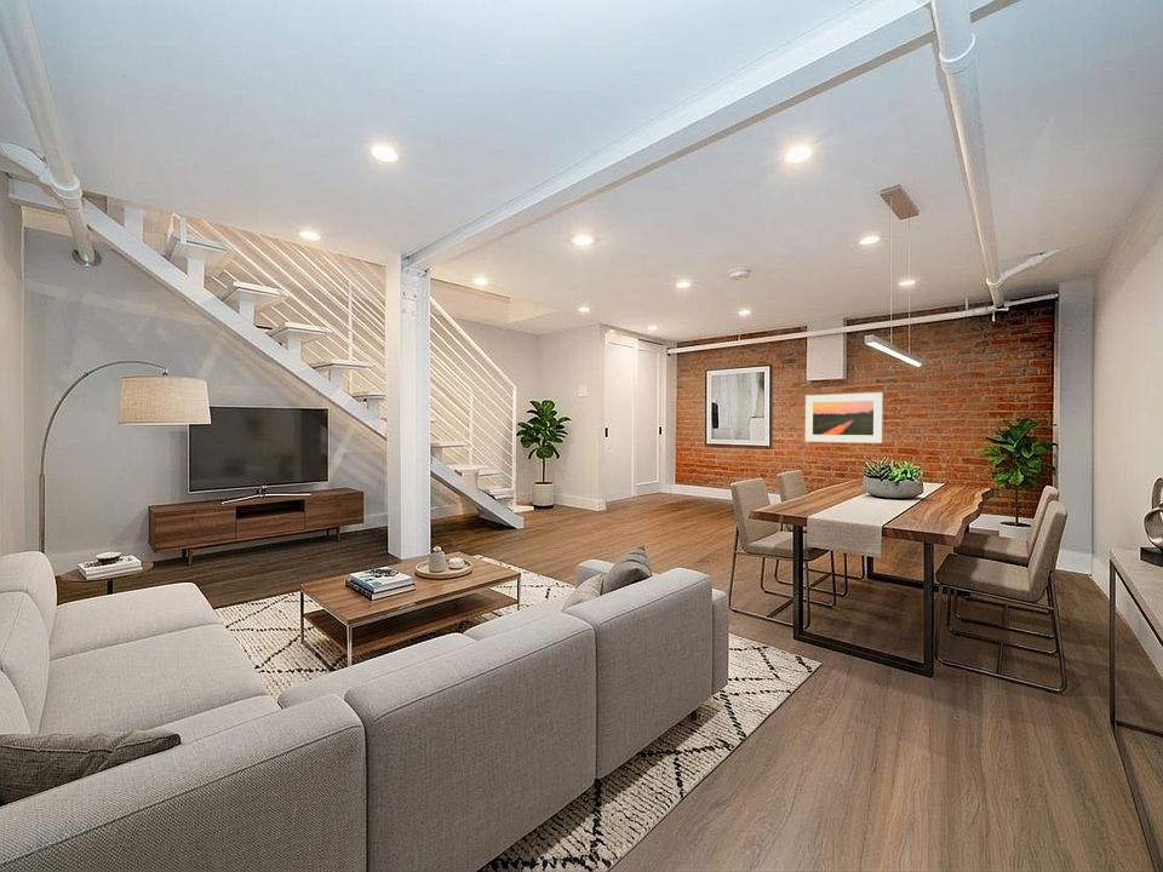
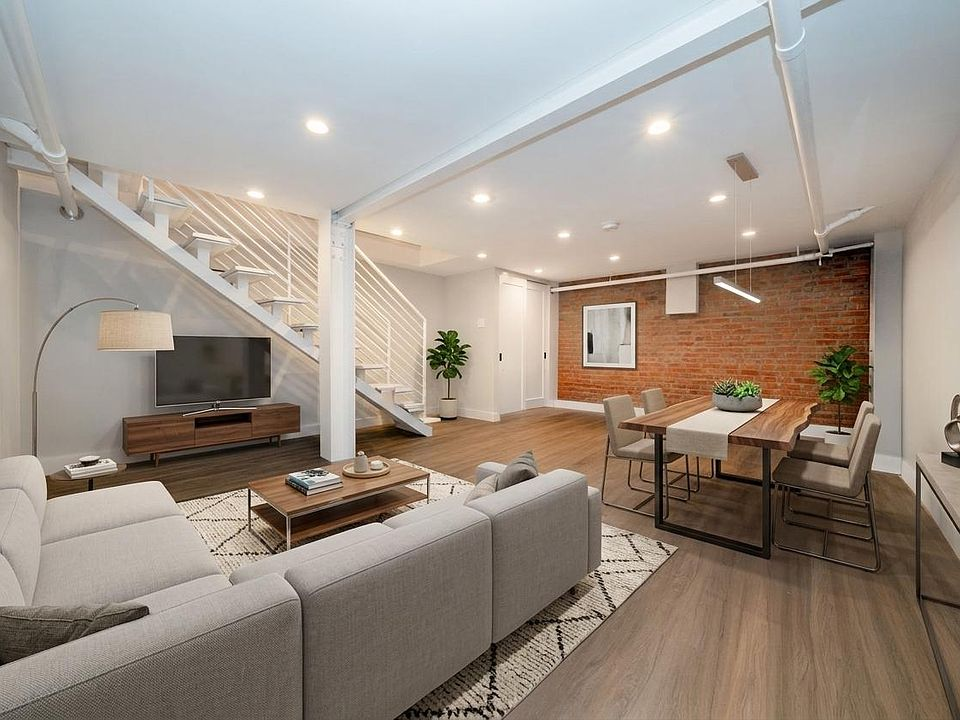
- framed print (842, 418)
